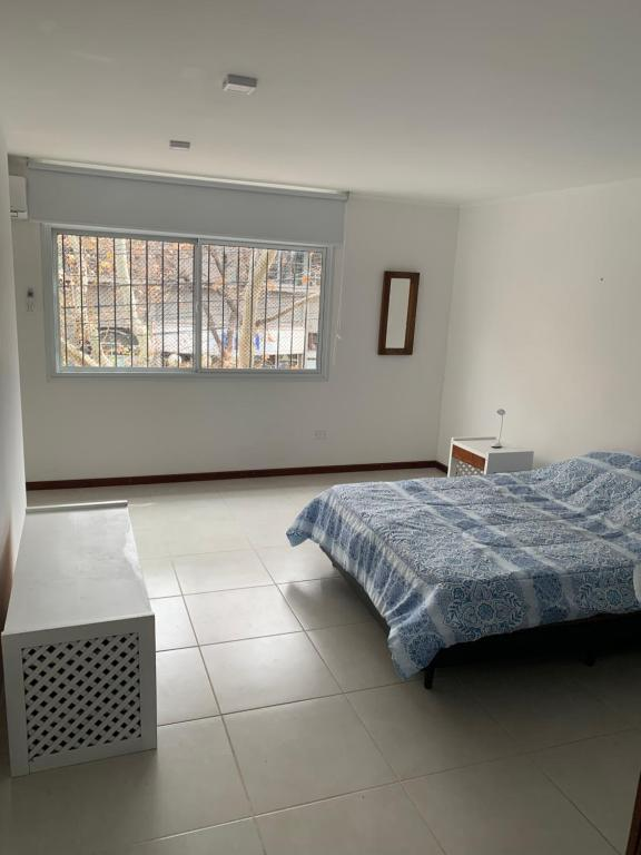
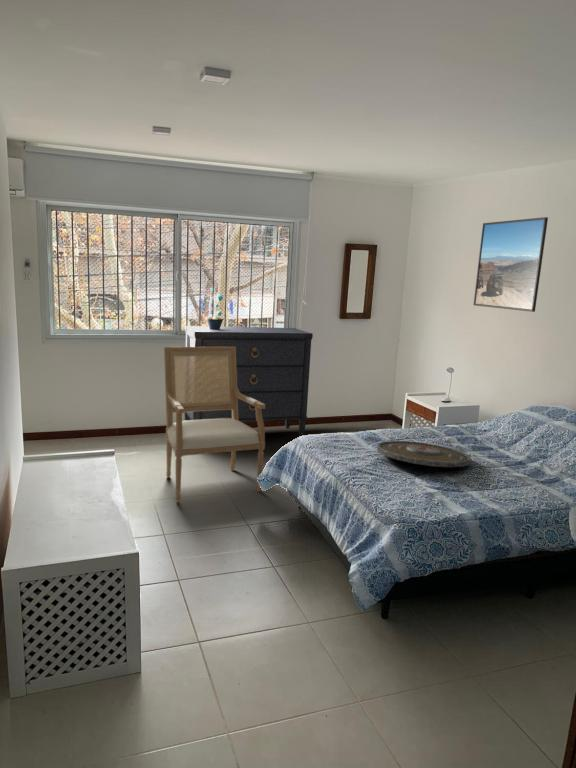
+ chair (210, 419)
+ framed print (507, 265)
+ potted plant (215, 308)
+ serving tray (423, 453)
+ dresser (246, 384)
